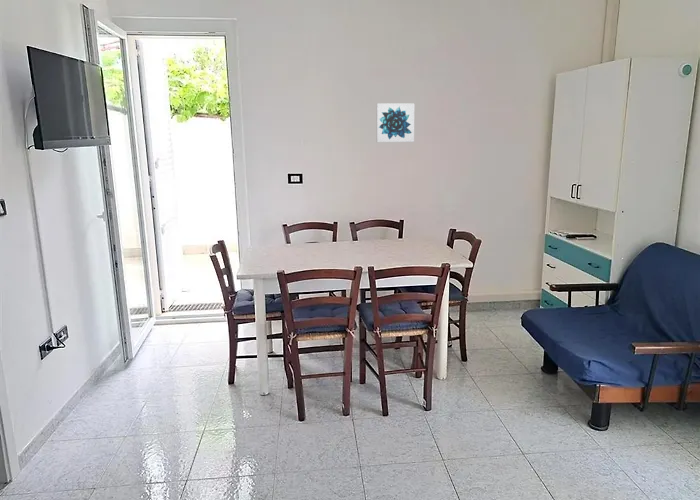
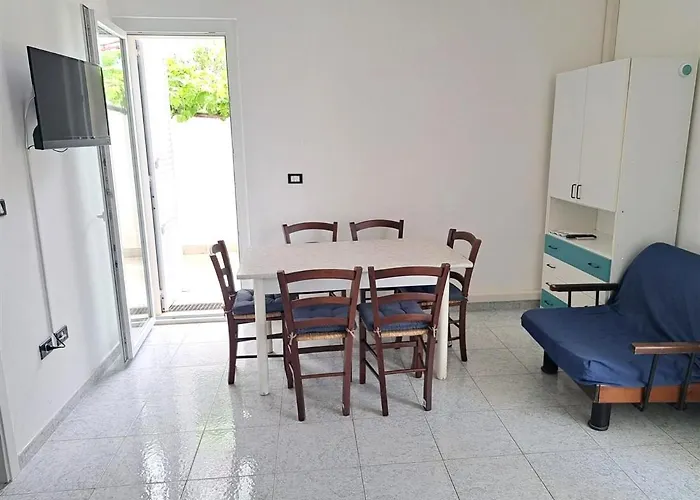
- wall art (395, 122)
